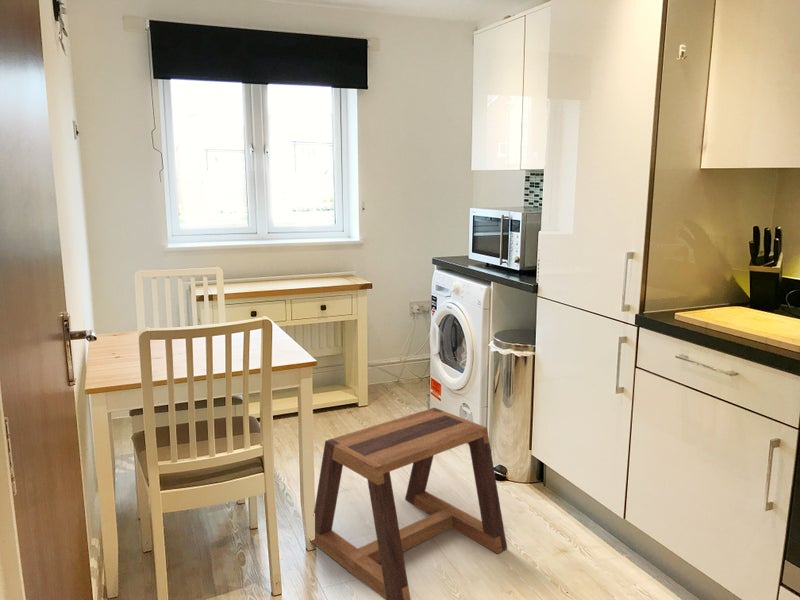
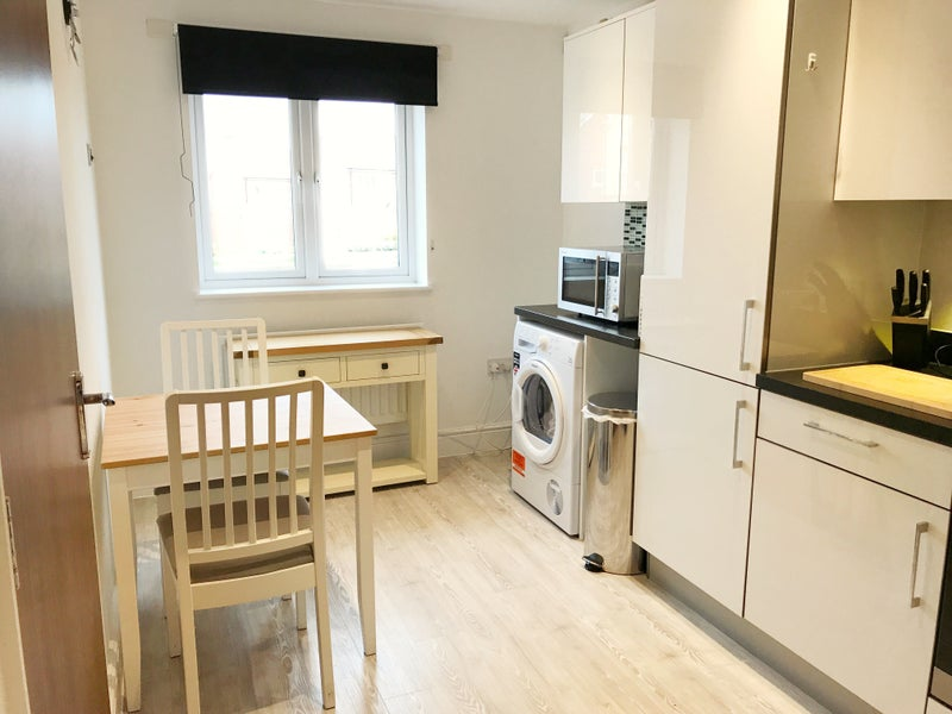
- stool (407, 490)
